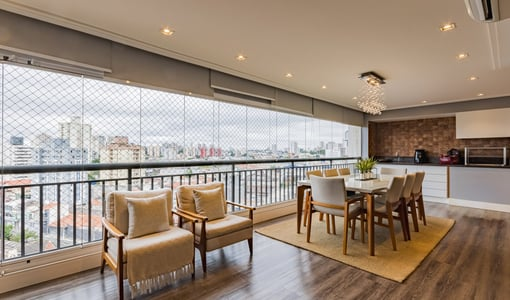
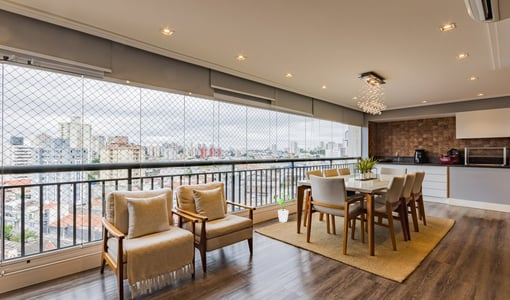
+ house plant (283, 207)
